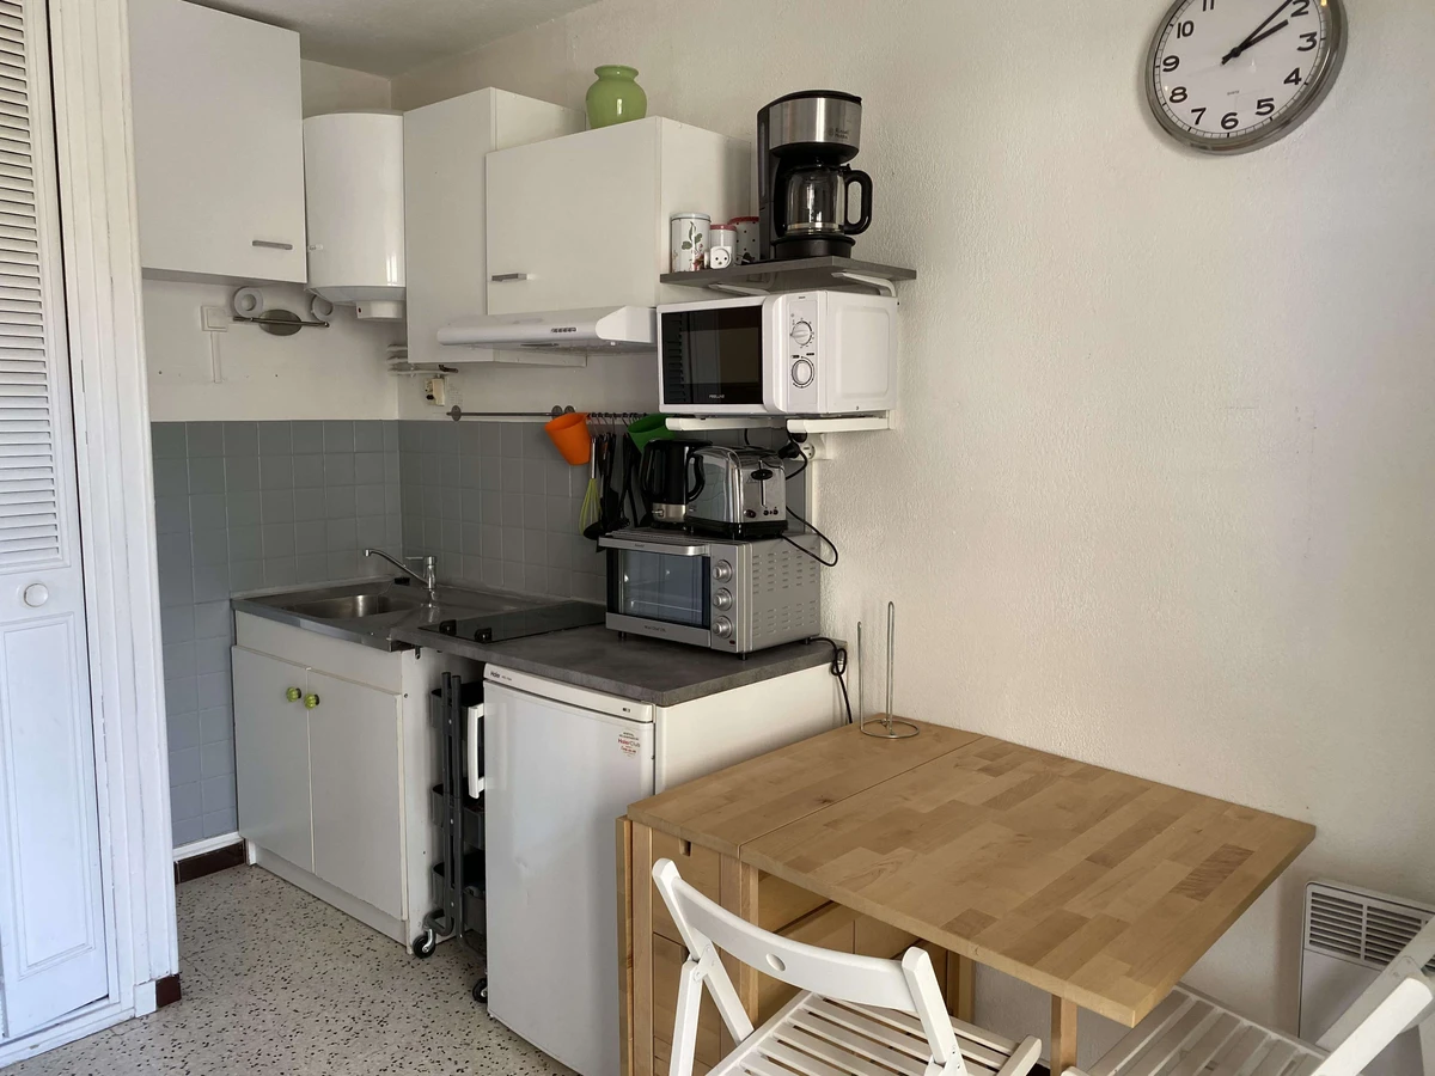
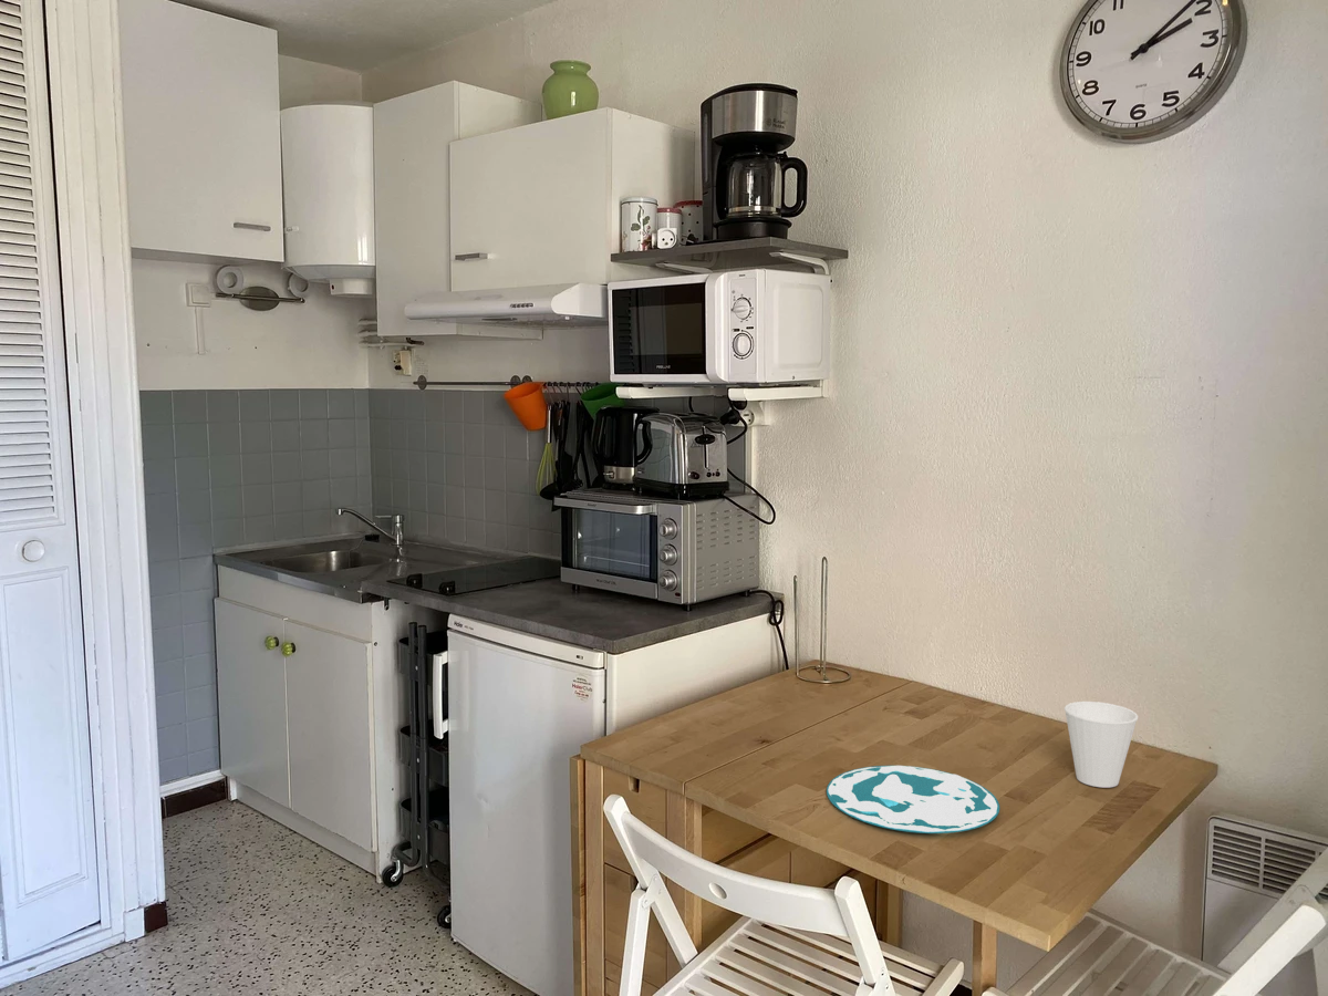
+ cup (1099, 745)
+ plate (911, 789)
